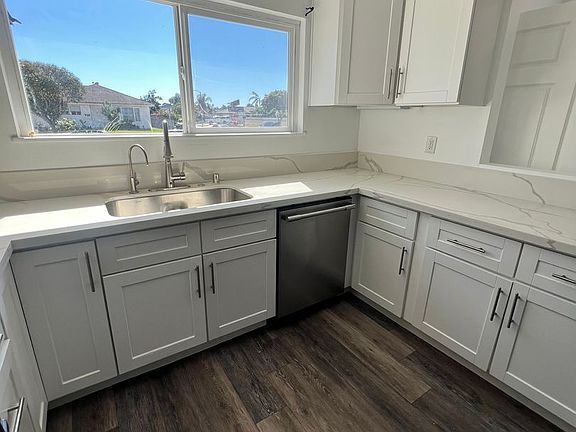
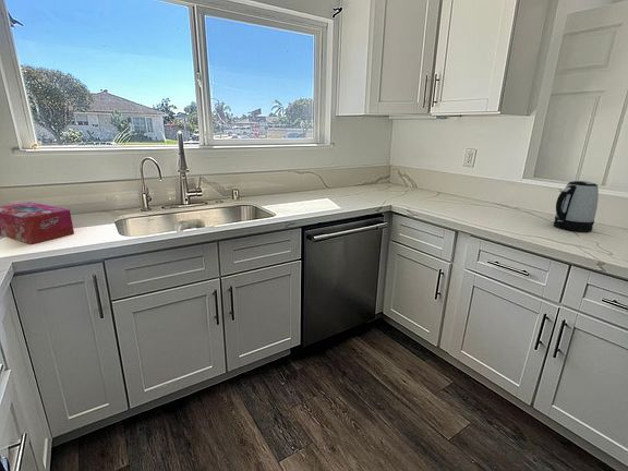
+ kettle (573, 205)
+ tissue box (29, 220)
